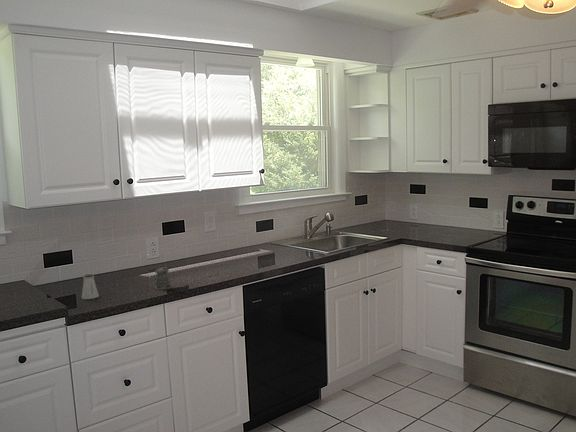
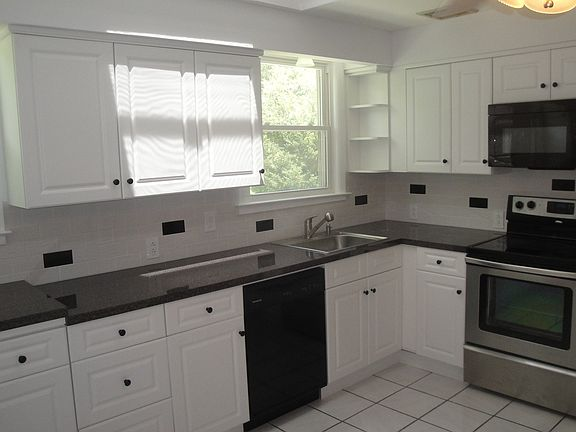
- saltshaker (89, 286)
- pepper shaker (160, 277)
